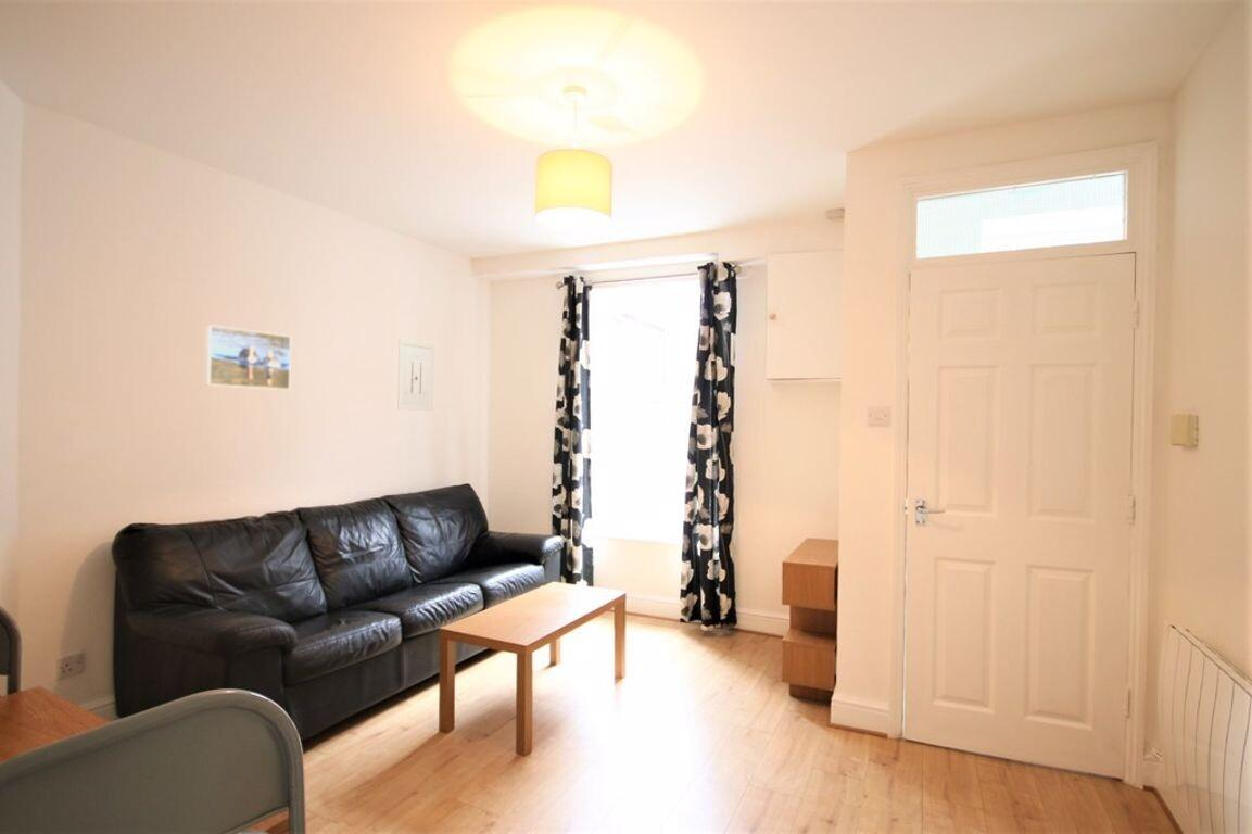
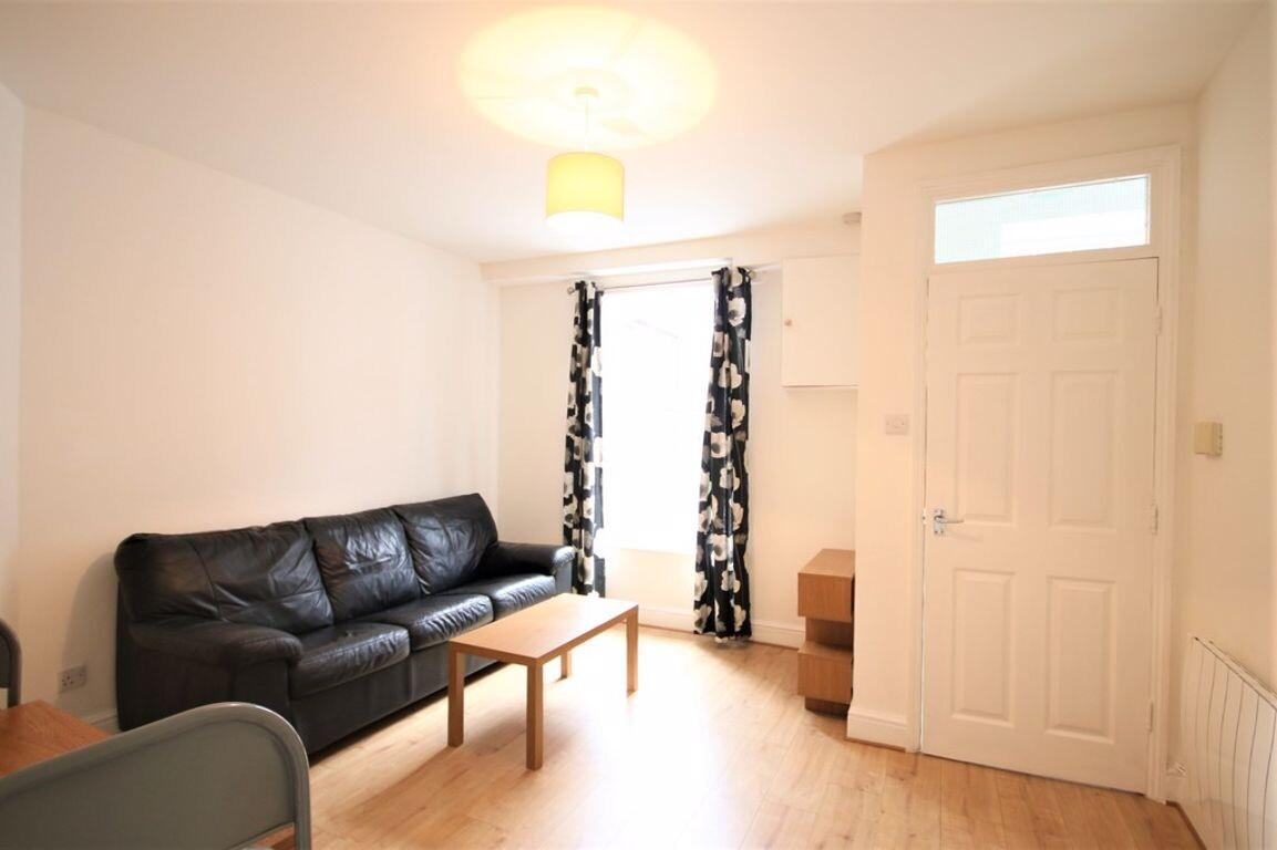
- wall art (416, 376)
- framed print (250, 358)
